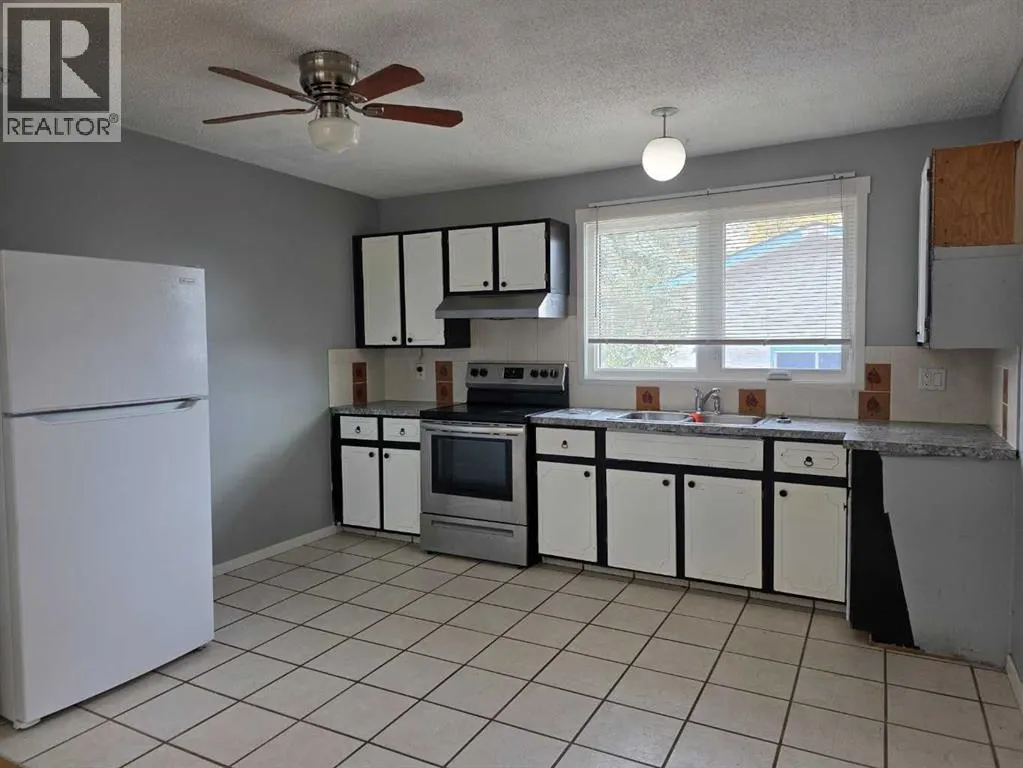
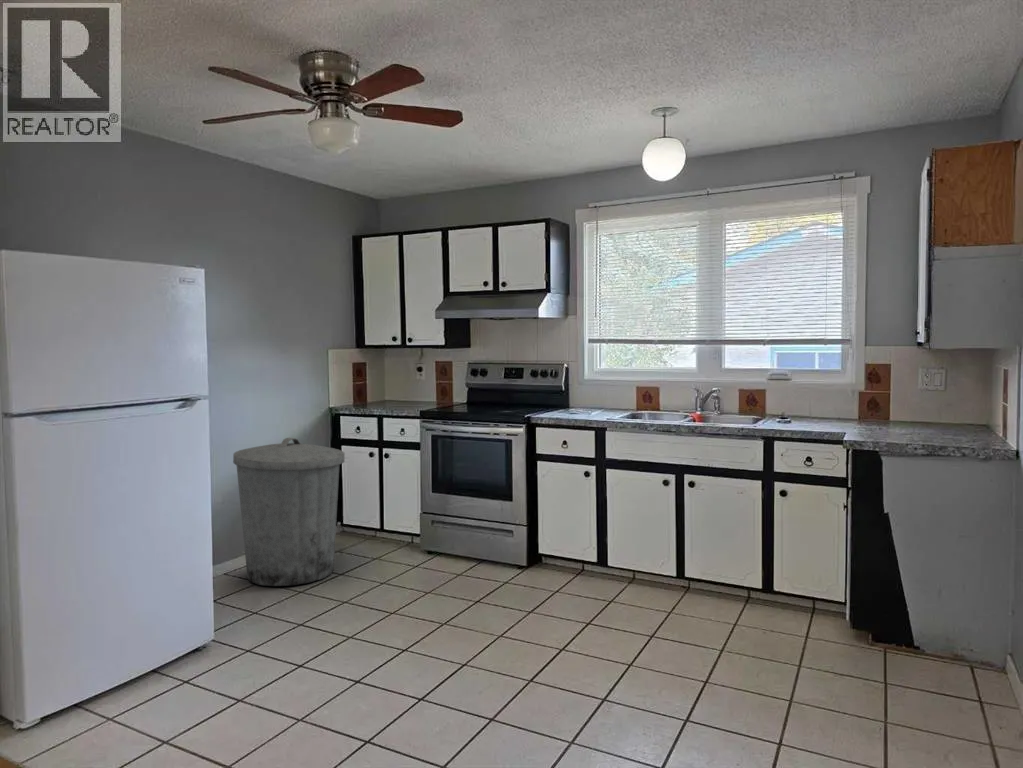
+ trash can (291, 505)
